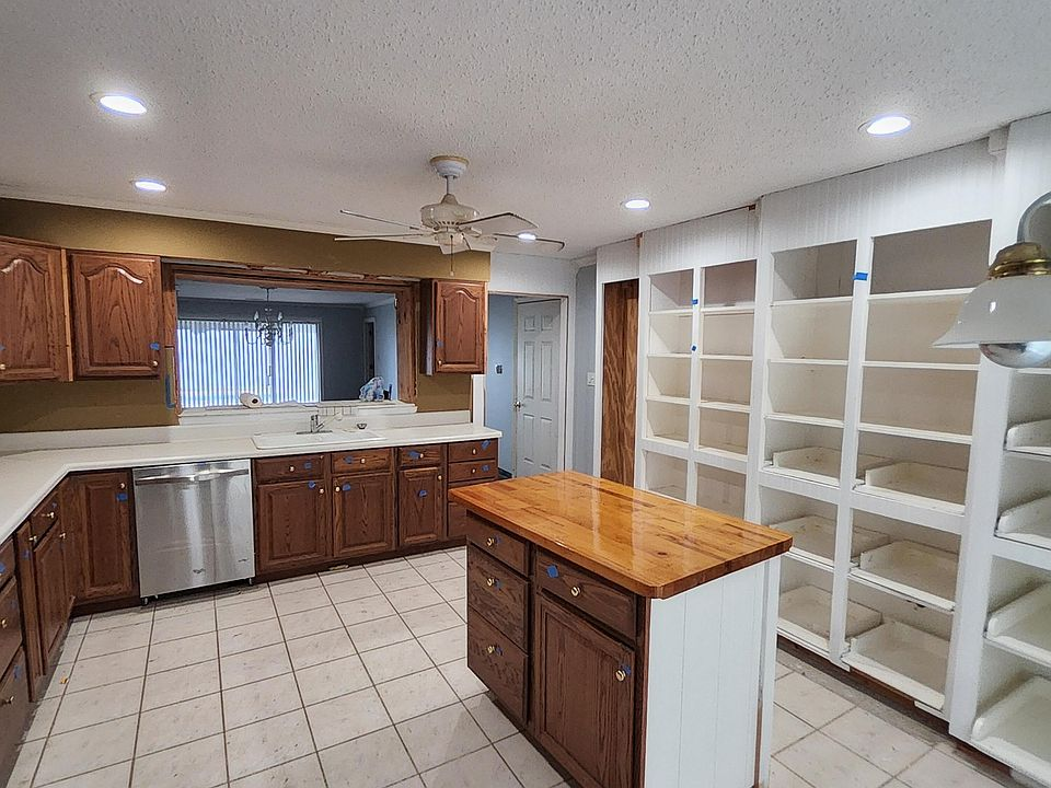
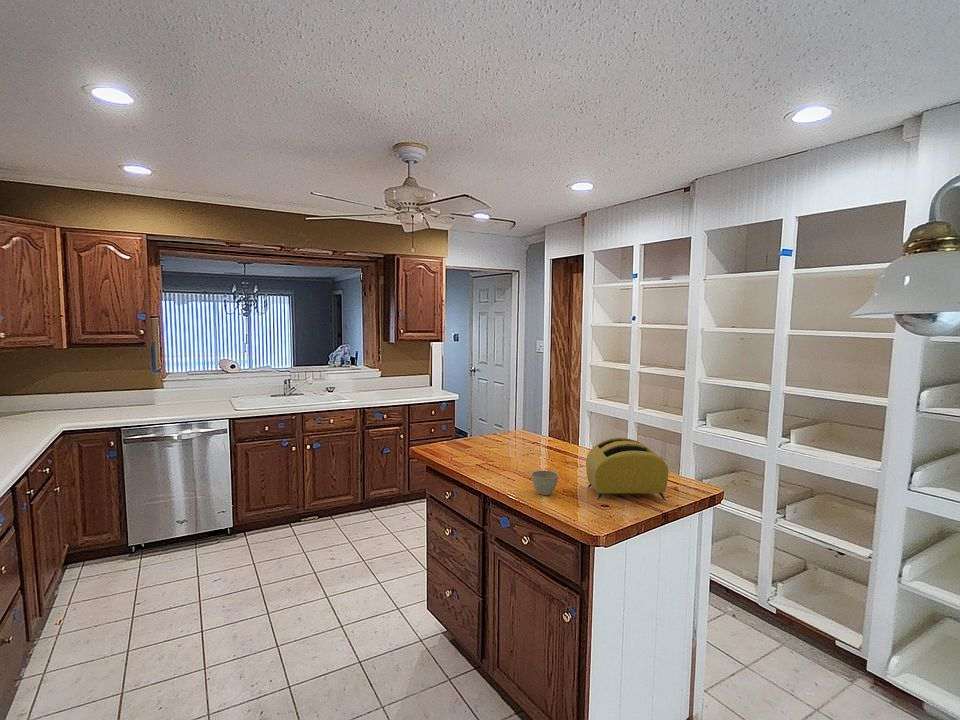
+ flower pot (544, 483)
+ toaster (626, 467)
